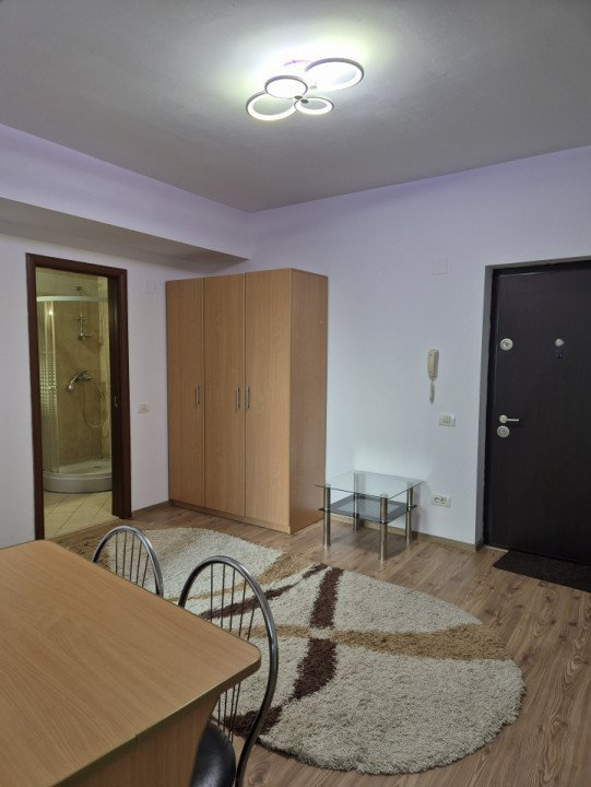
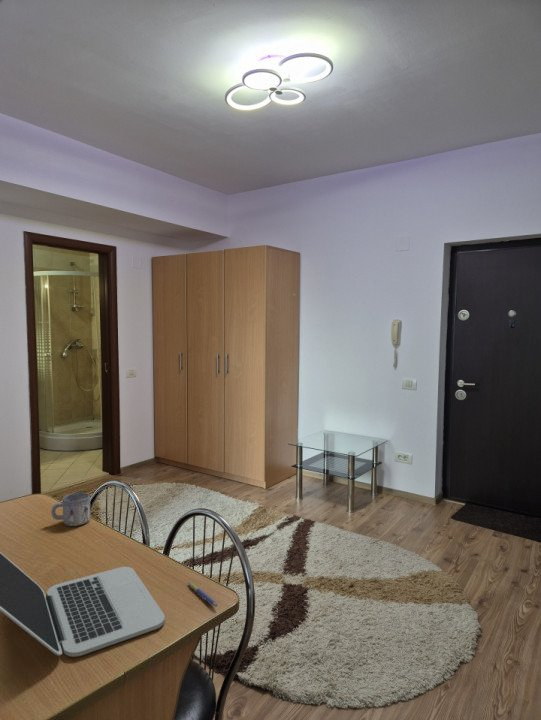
+ pen (201, 593)
+ laptop (72, 580)
+ mug (71, 509)
